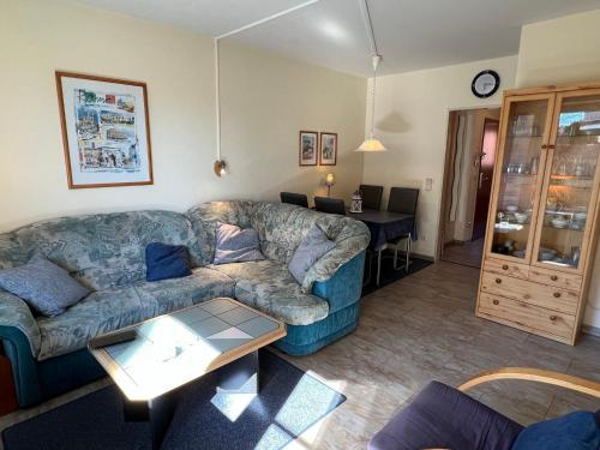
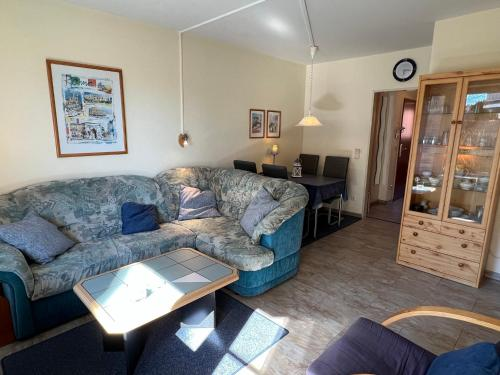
- notepad (113, 337)
